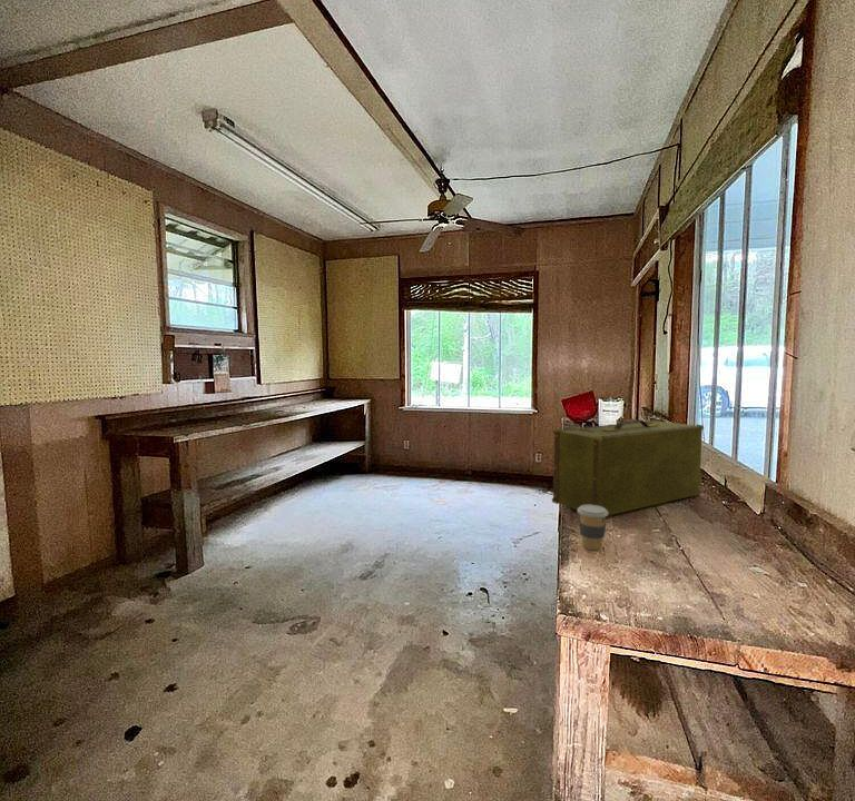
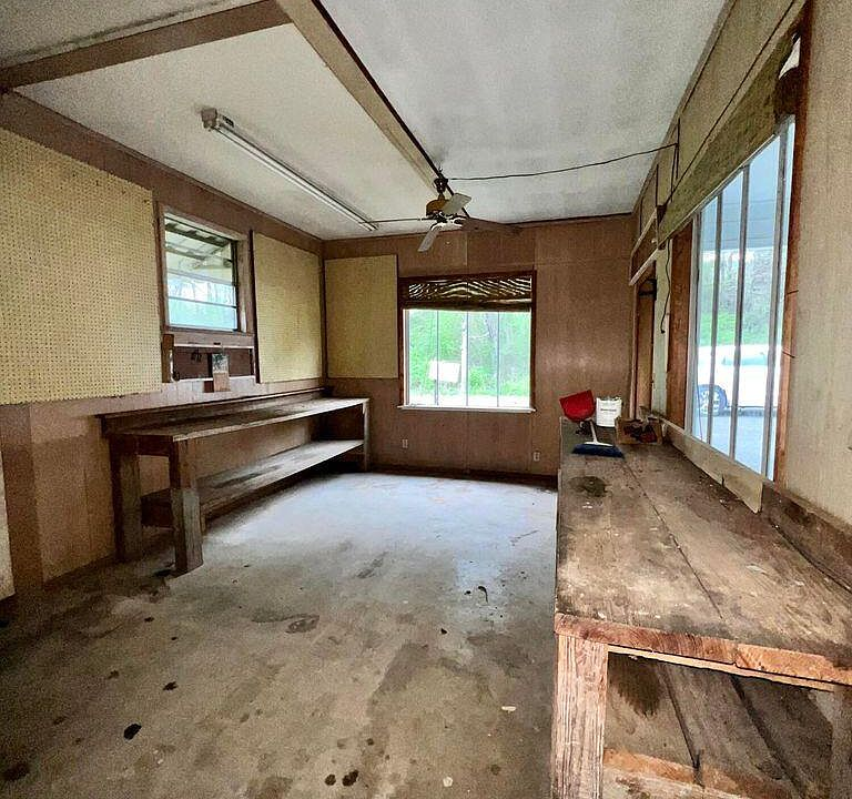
- toolbox (627, 459)
- coffee cup (591, 527)
